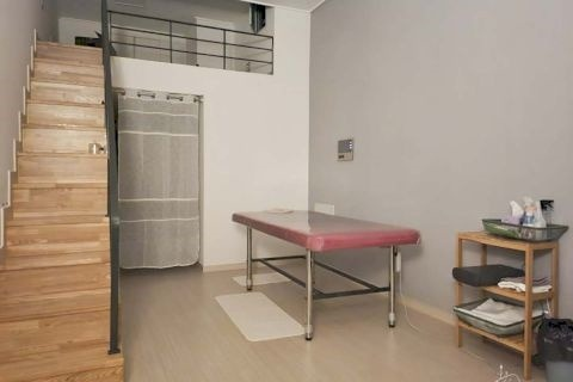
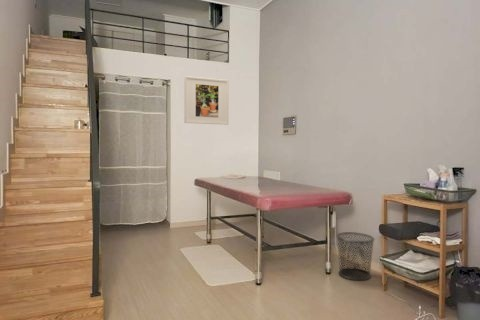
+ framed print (207, 101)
+ waste bin (354, 256)
